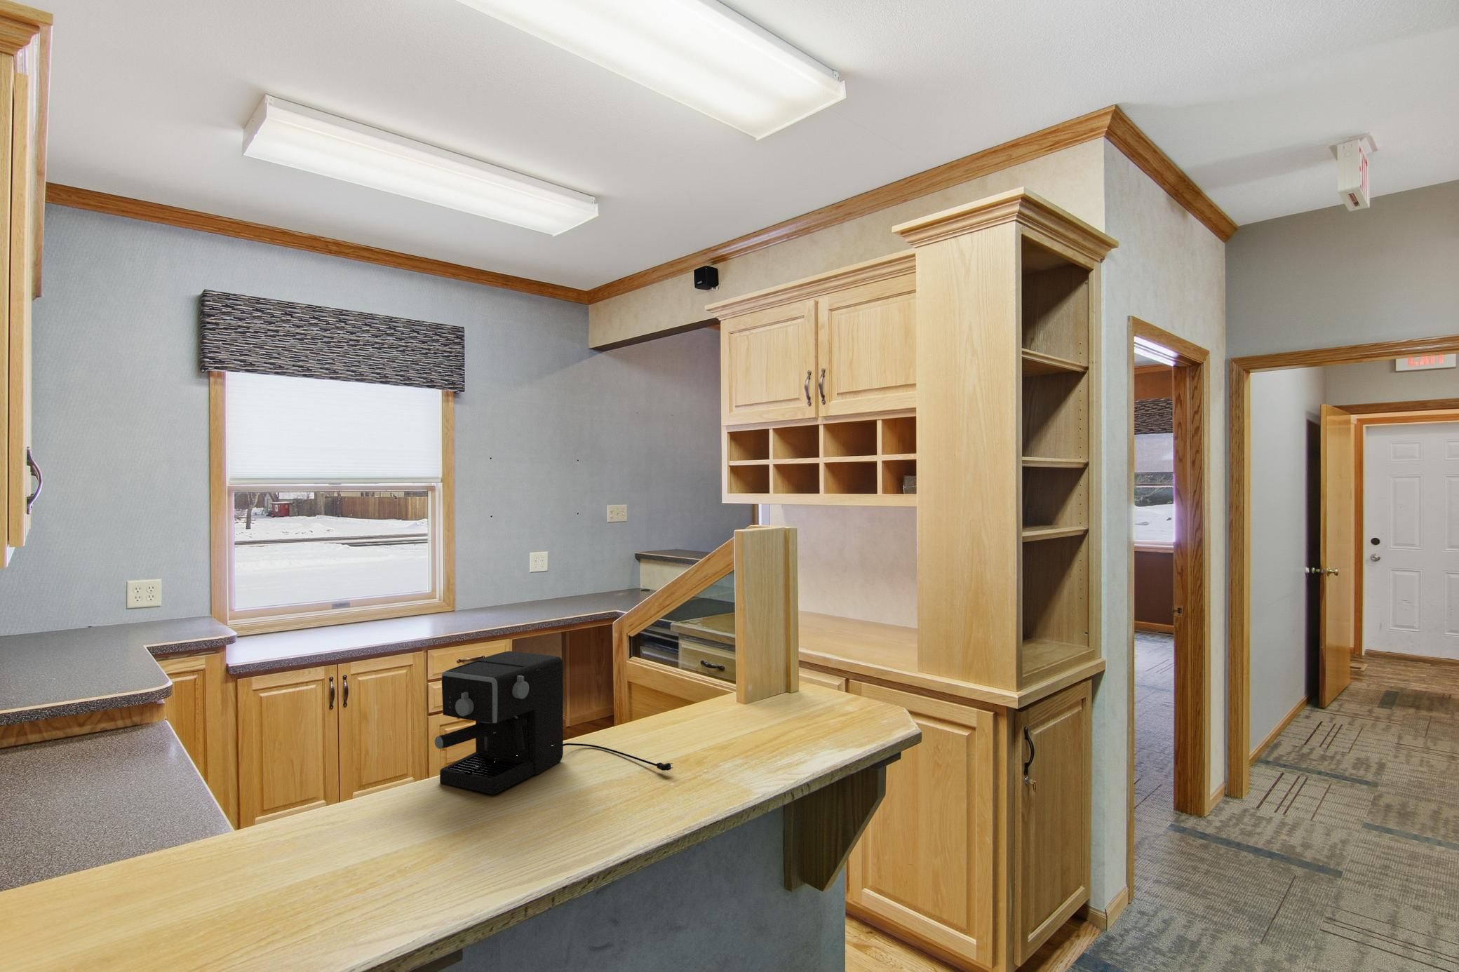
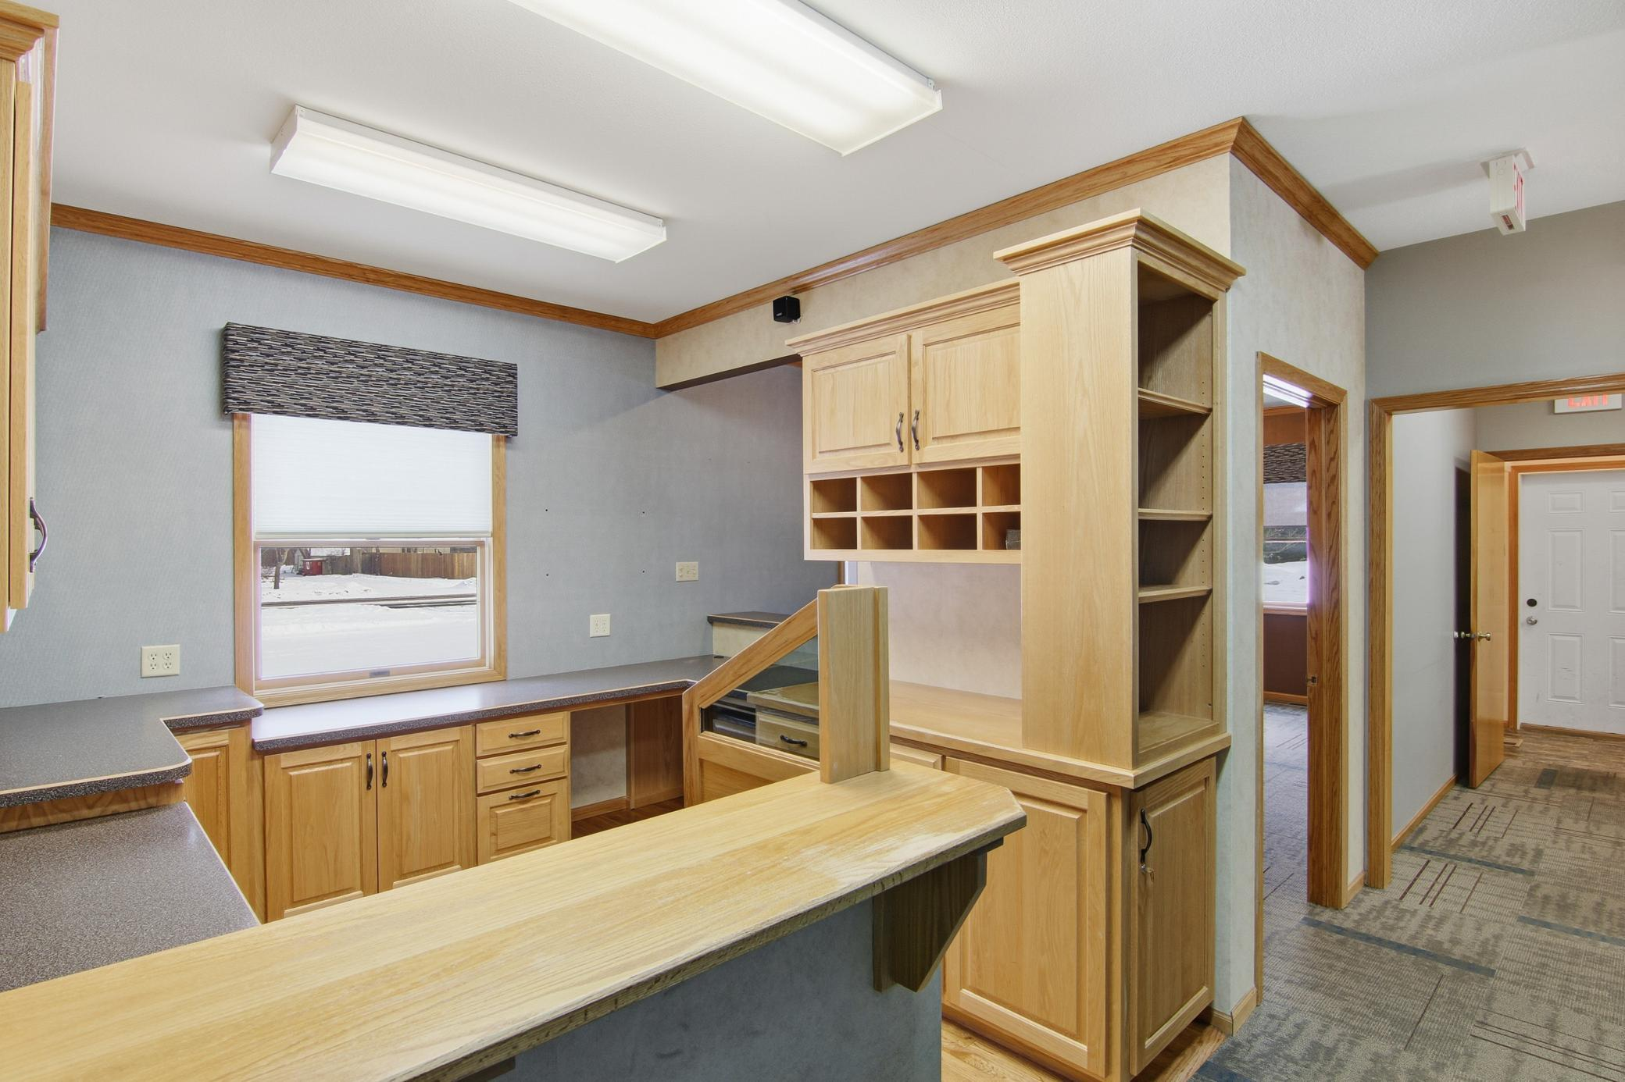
- coffee maker (553, 722)
